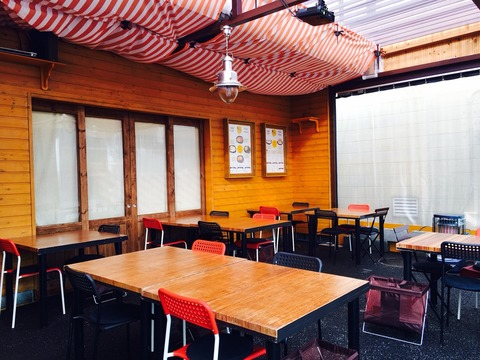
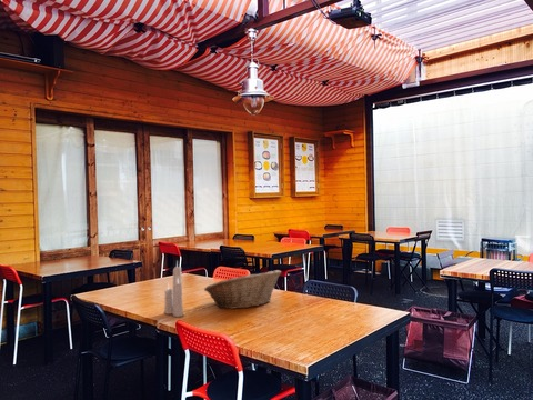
+ fruit basket (244, 287)
+ candle (174, 286)
